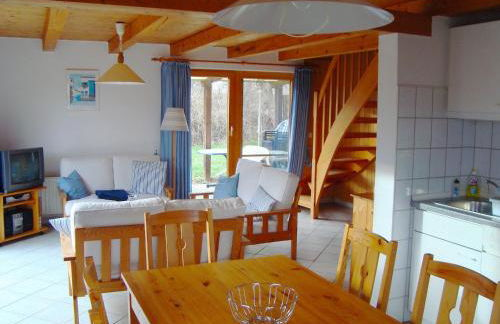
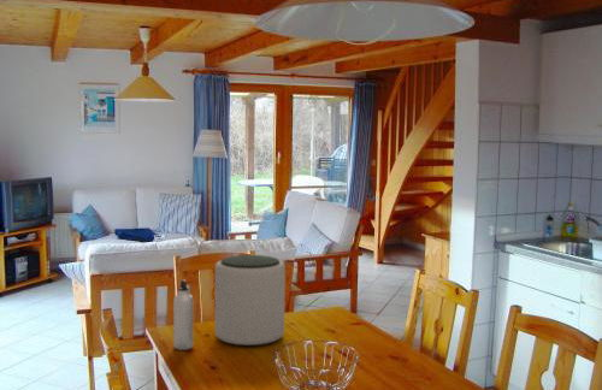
+ plant pot (249, 299)
+ water bottle (183, 313)
